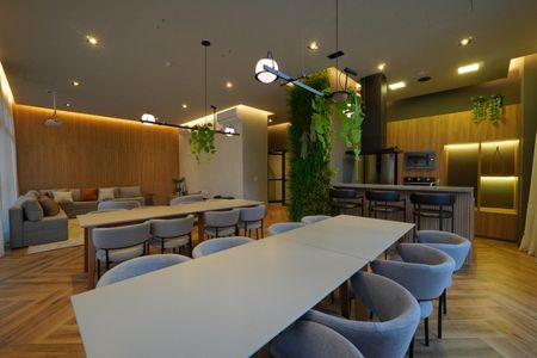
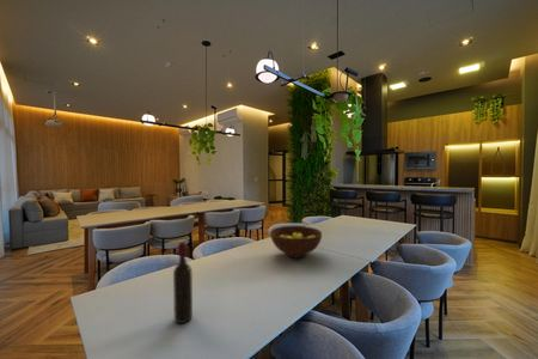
+ fruit bowl (295, 243)
+ wine bottle (182, 280)
